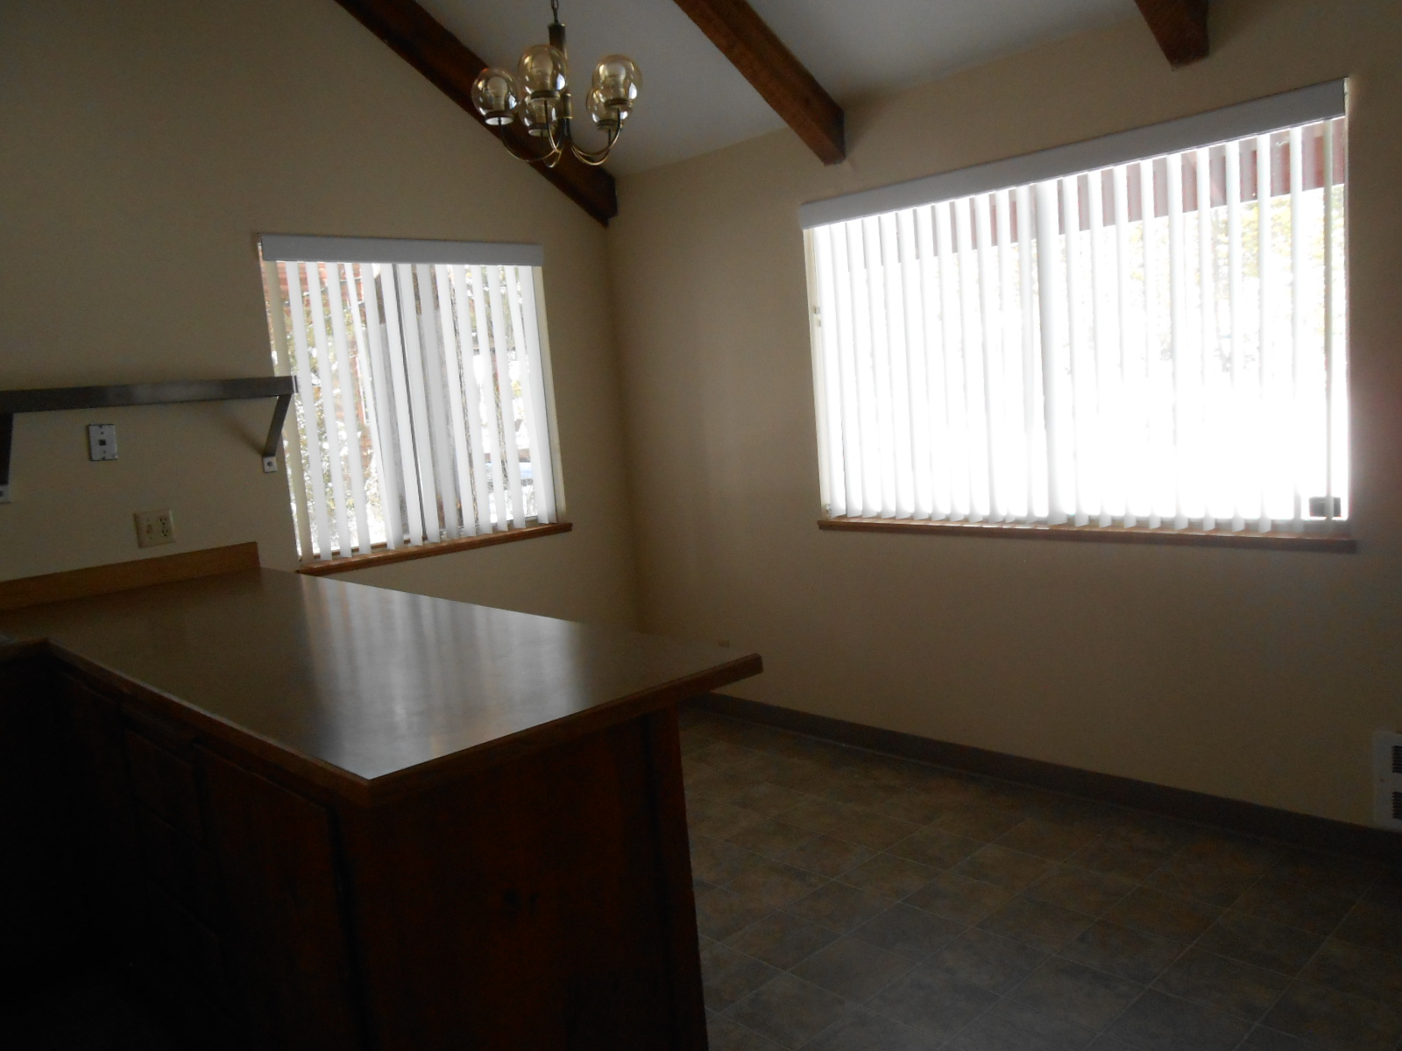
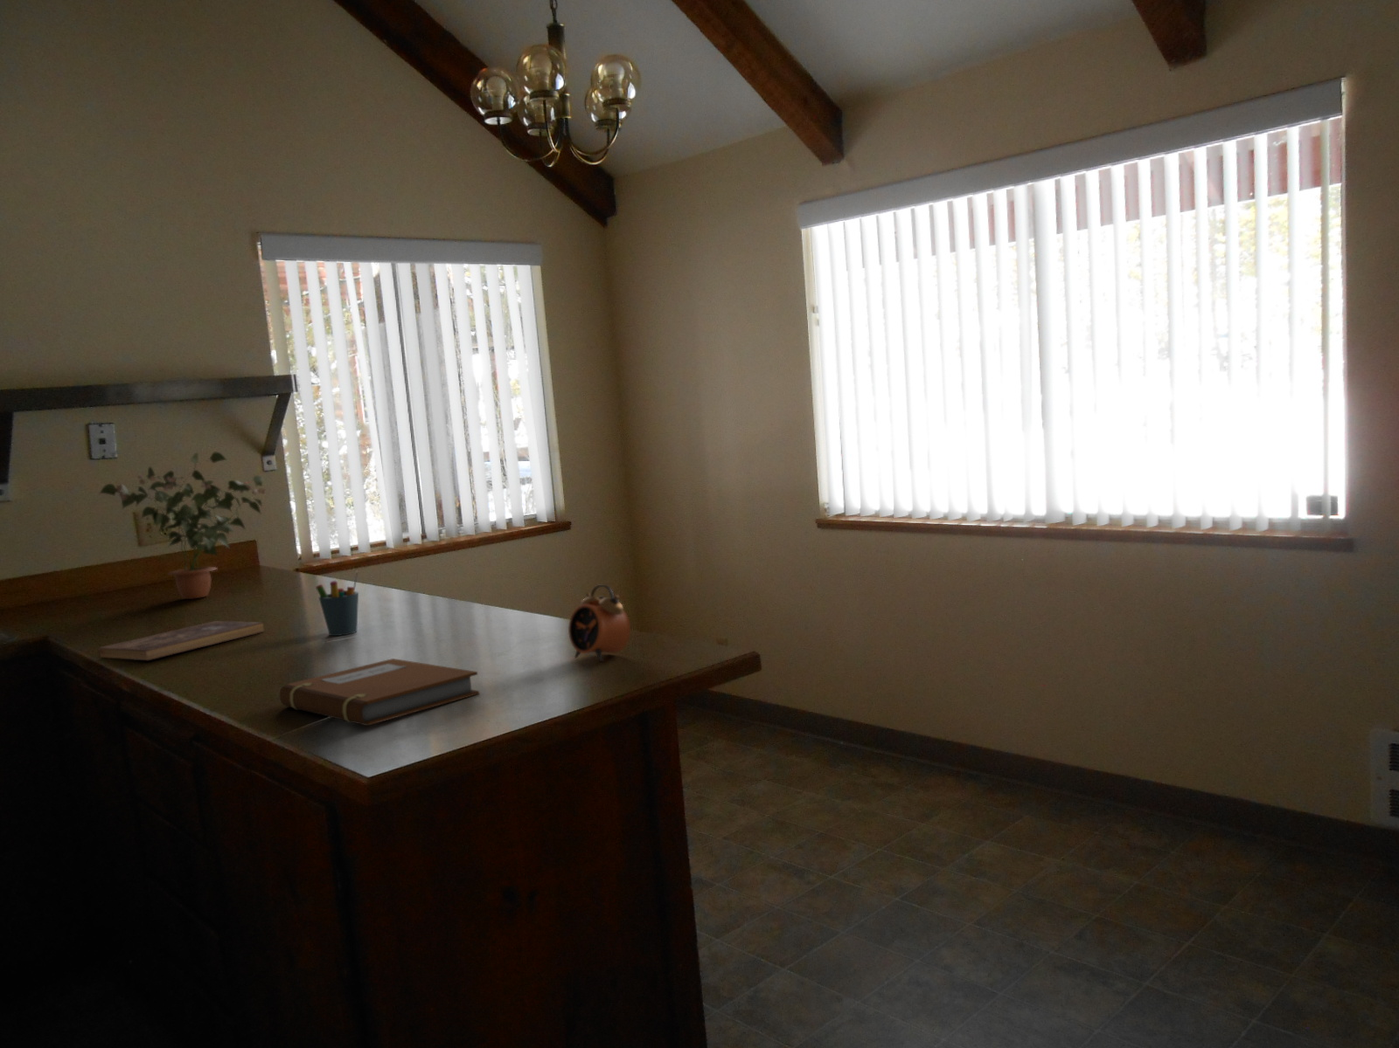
+ notebook (376, 689)
+ alarm clock (598, 621)
+ pen holder (339, 603)
+ bible (181, 640)
+ potted plant (188, 526)
